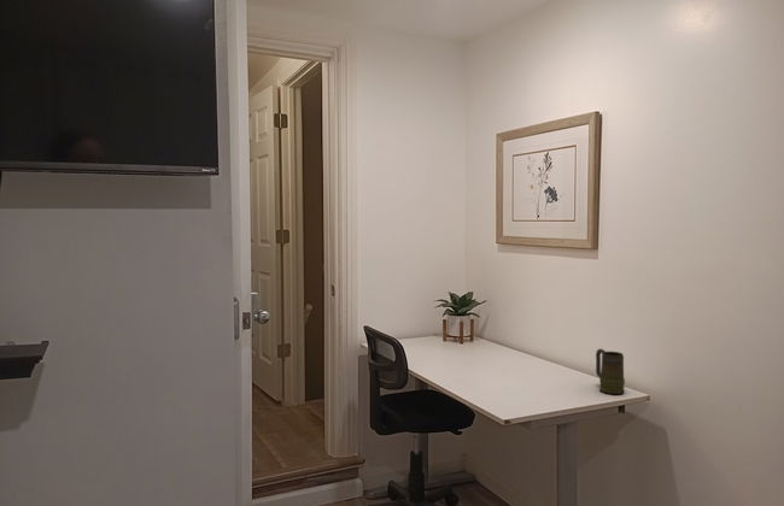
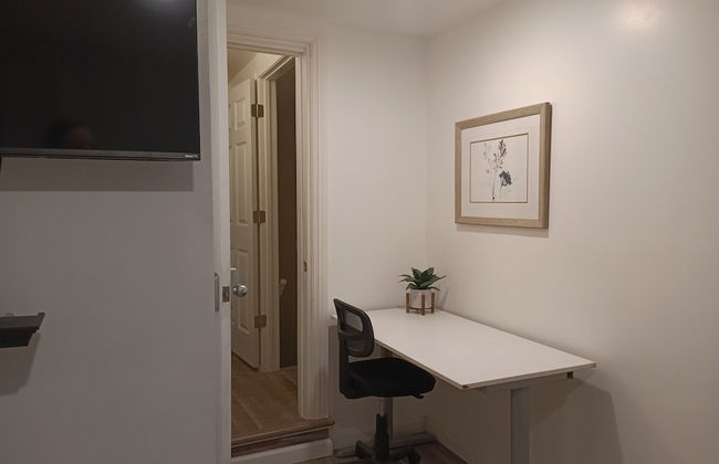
- mug (608, 370)
